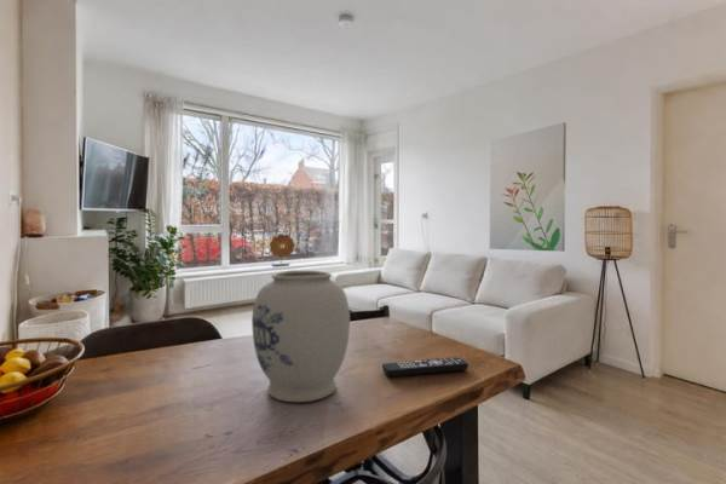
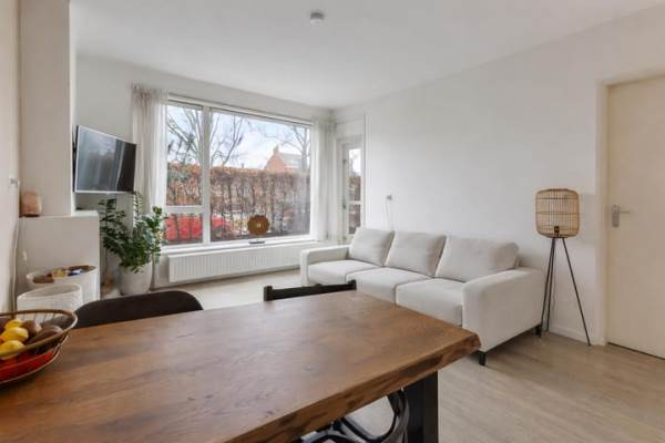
- remote control (425, 367)
- vase (301, 330)
- wall art (524, 191)
